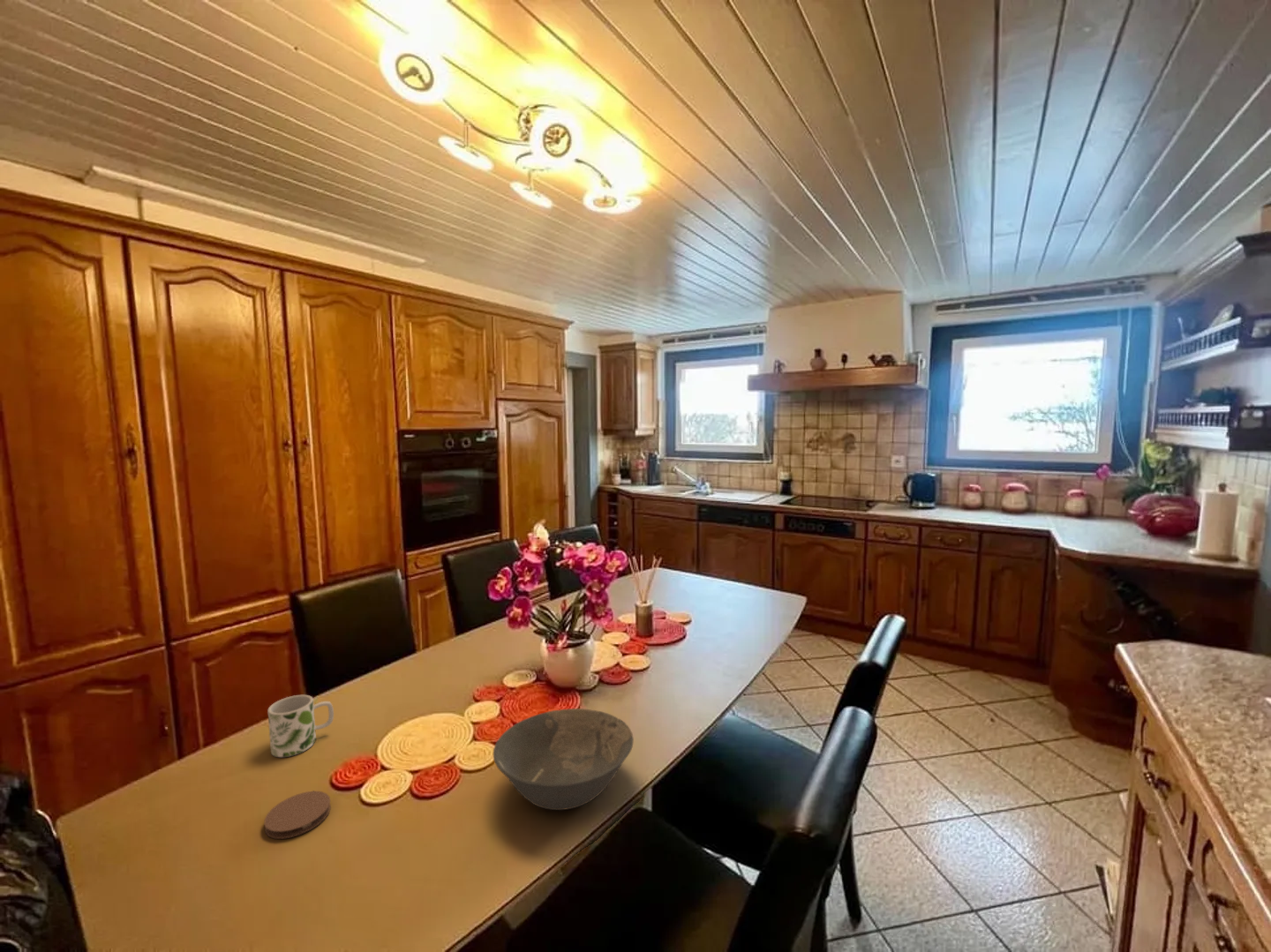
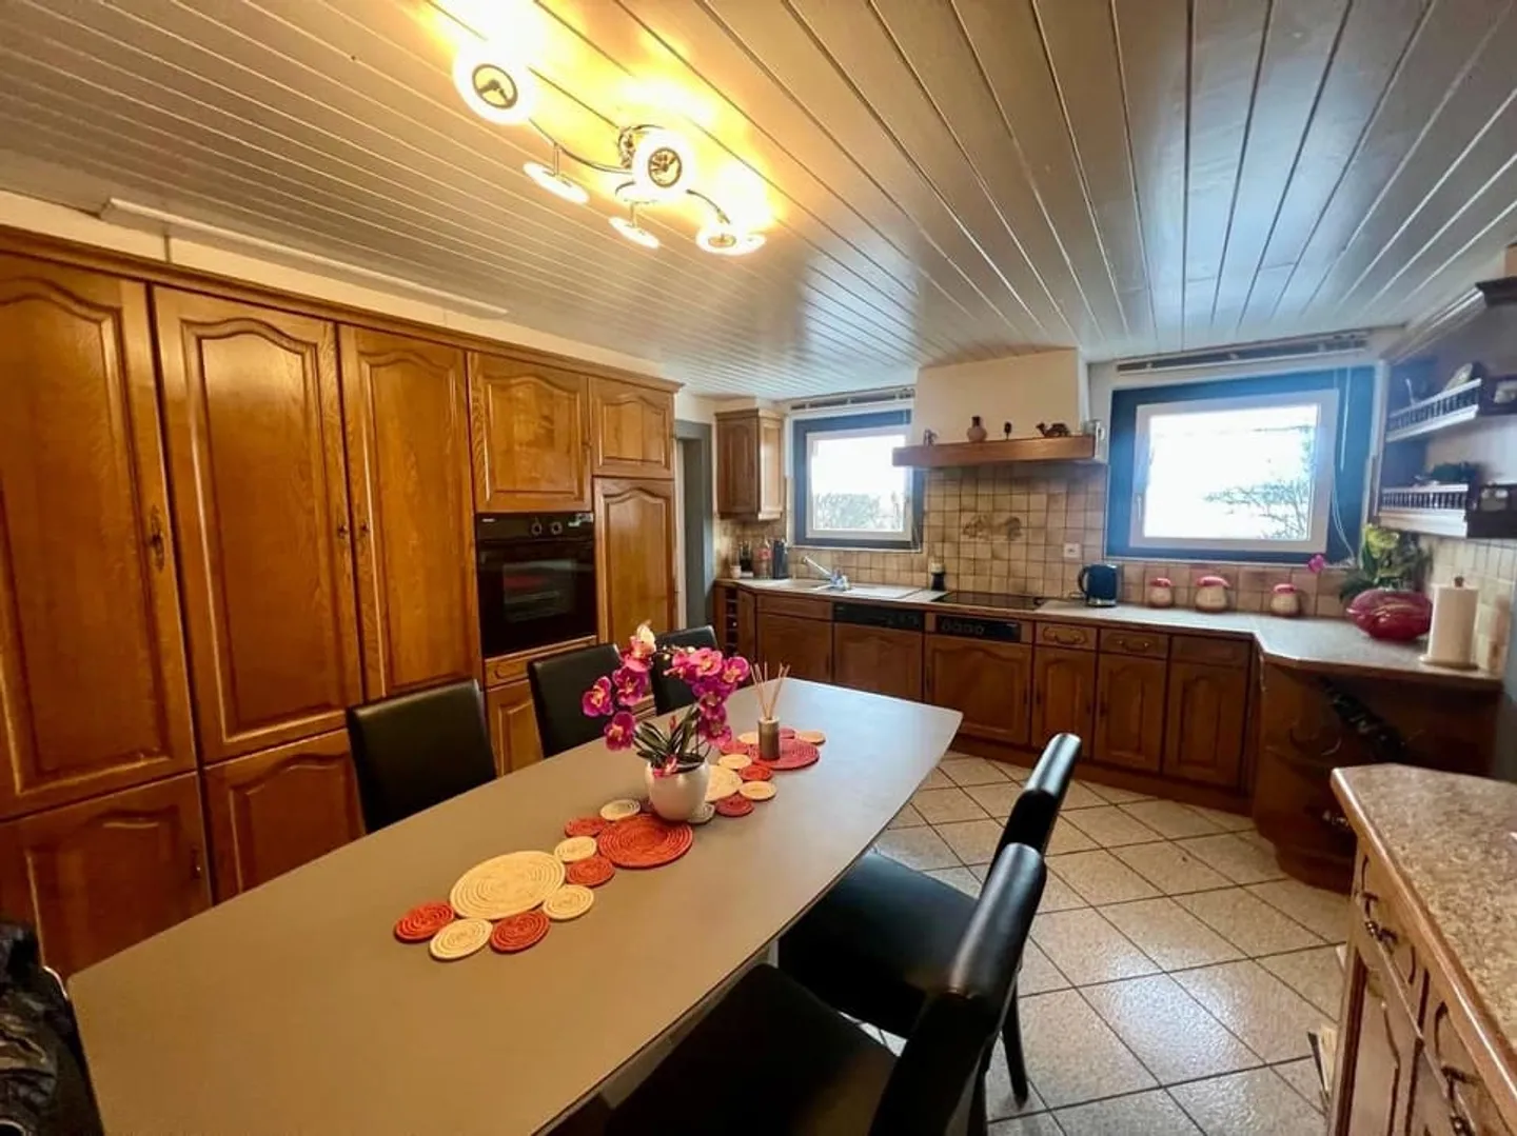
- mug (302, 722)
- coaster (298, 813)
- bowl (564, 762)
